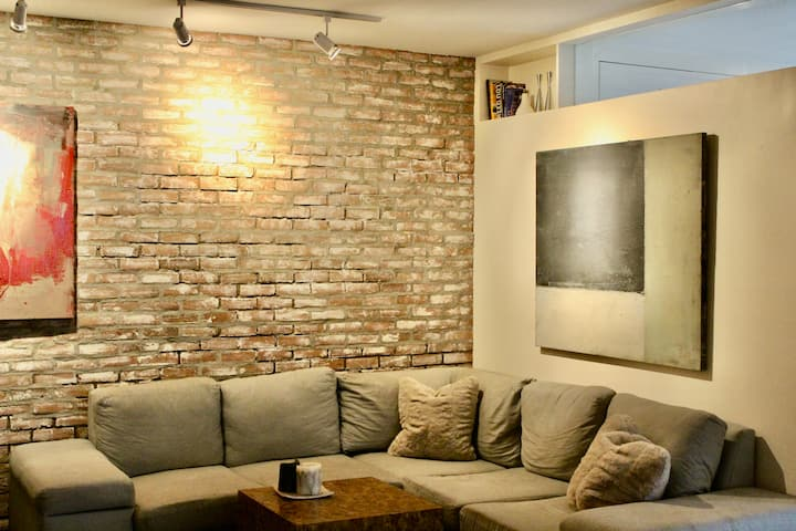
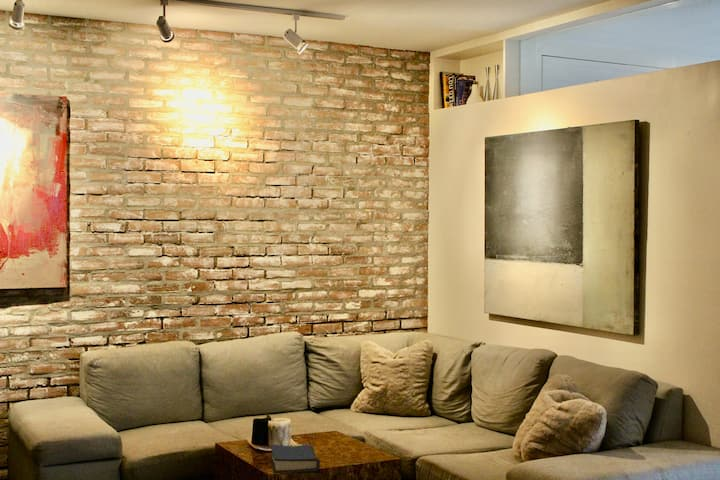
+ hardback book (294, 457)
